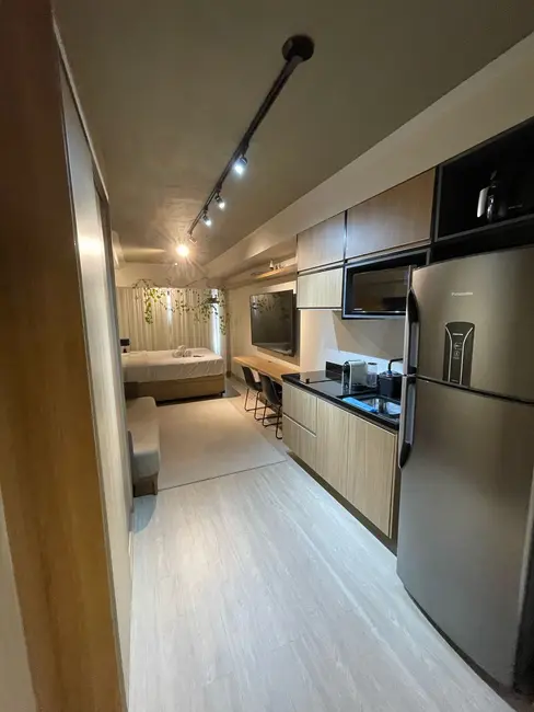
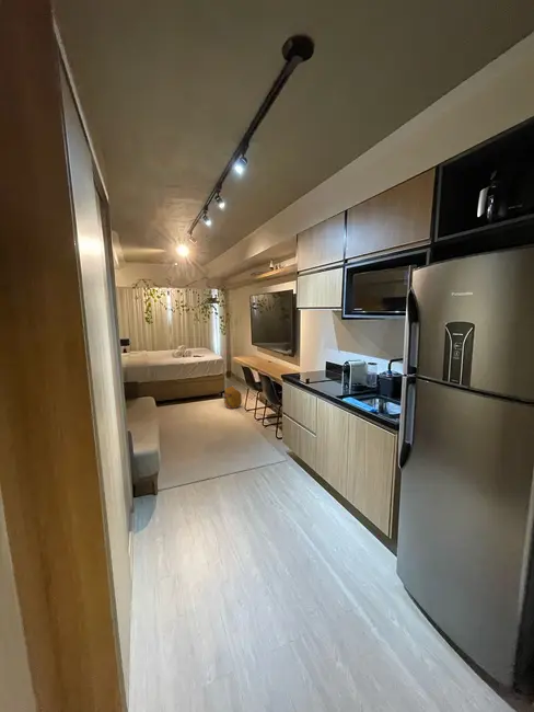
+ backpack (231, 397)
